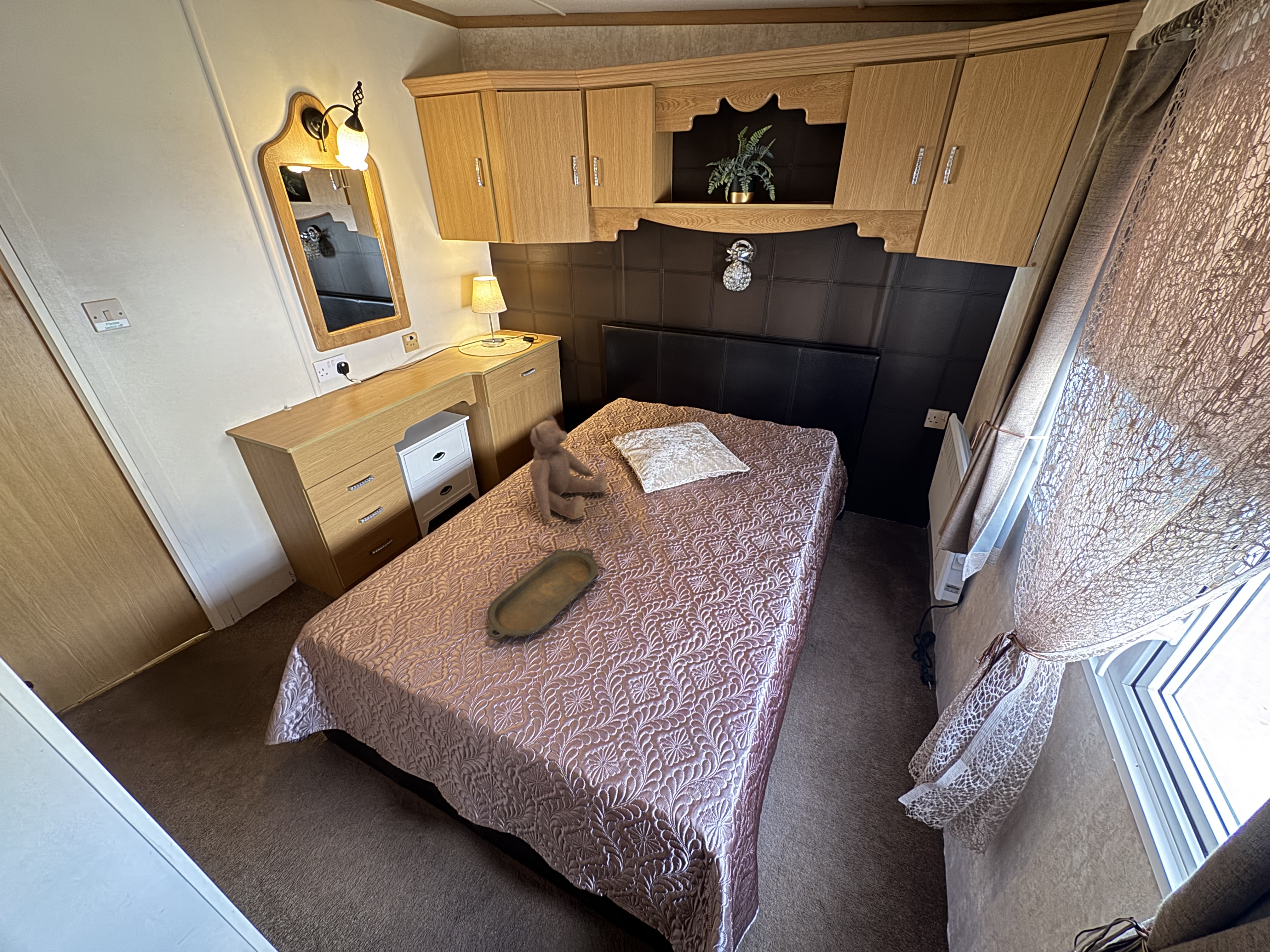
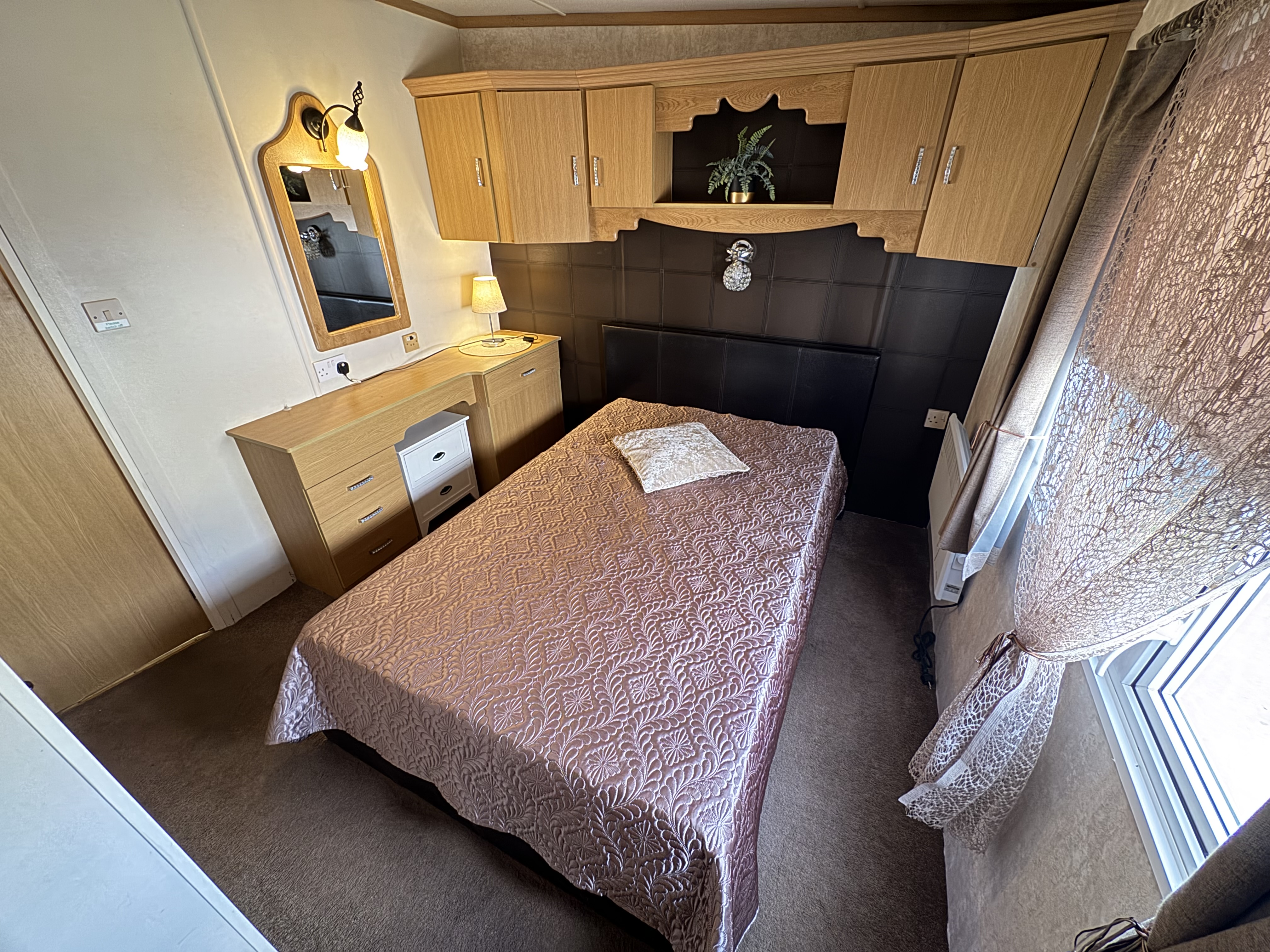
- teddy bear (566, 464)
- serving tray (546, 591)
